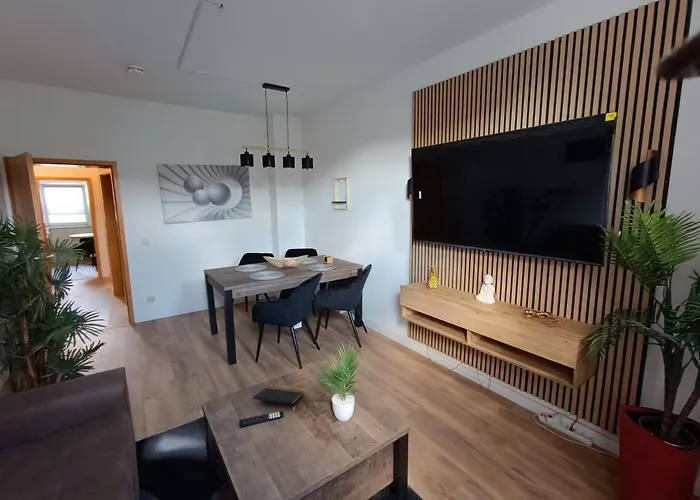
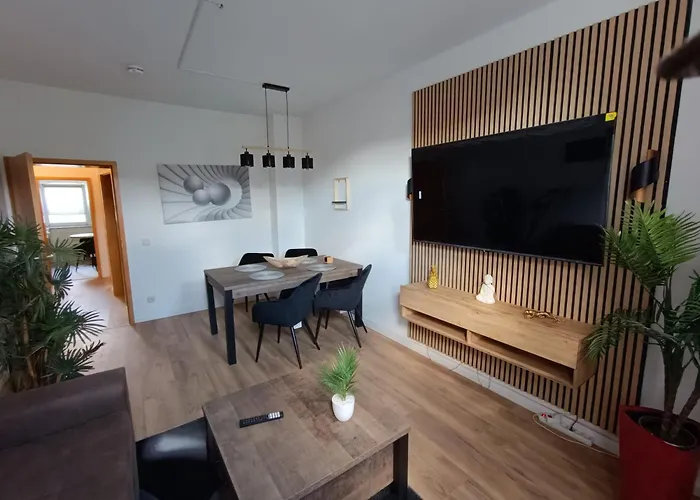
- notepad (279, 395)
